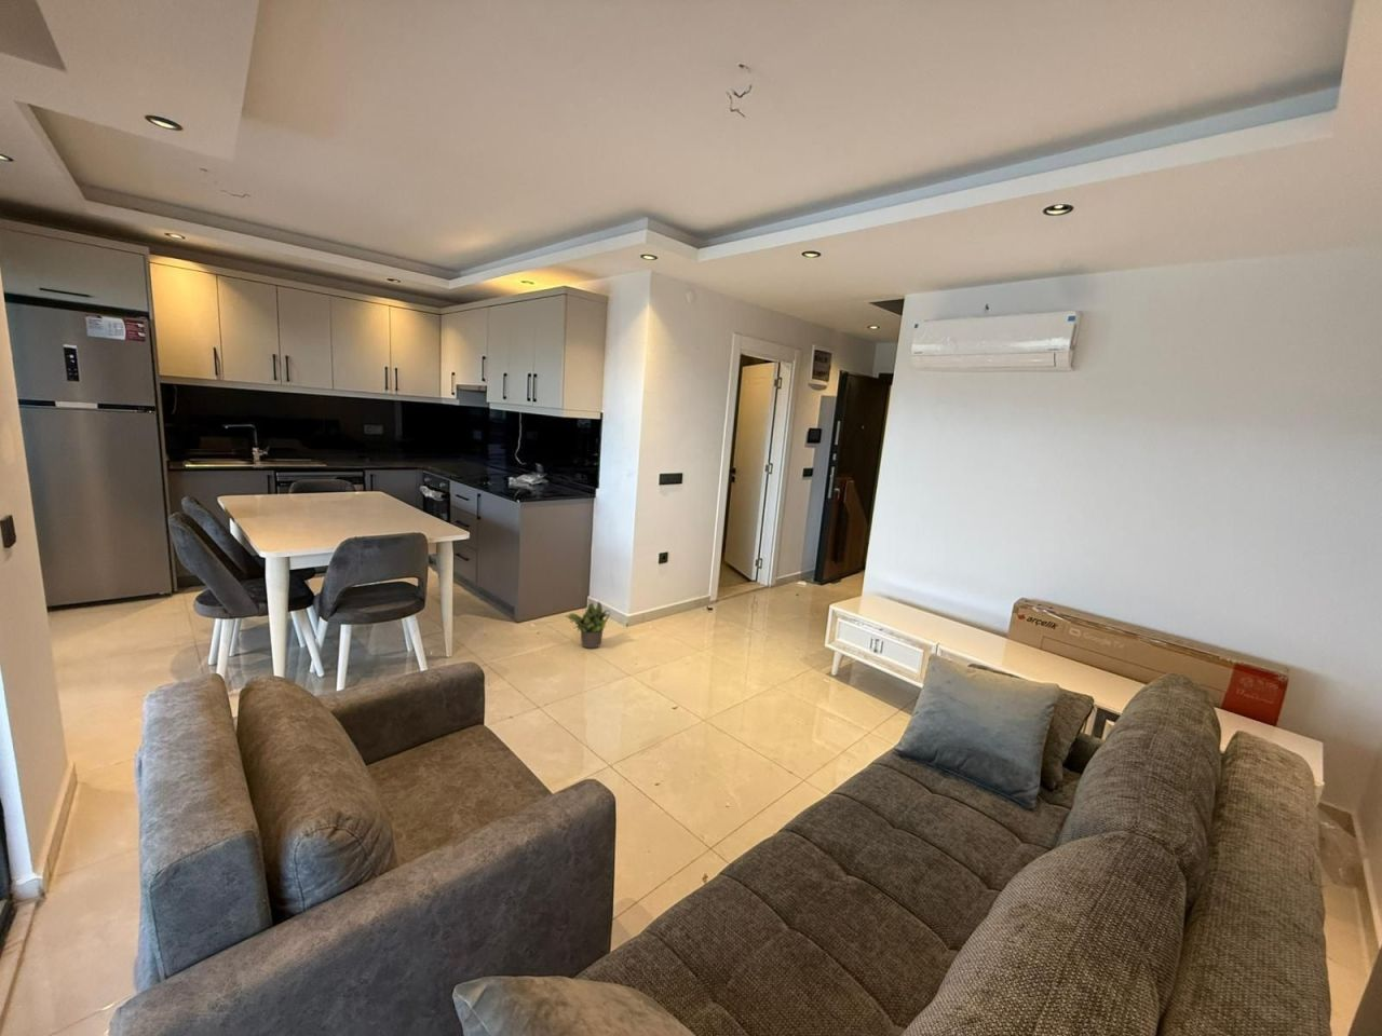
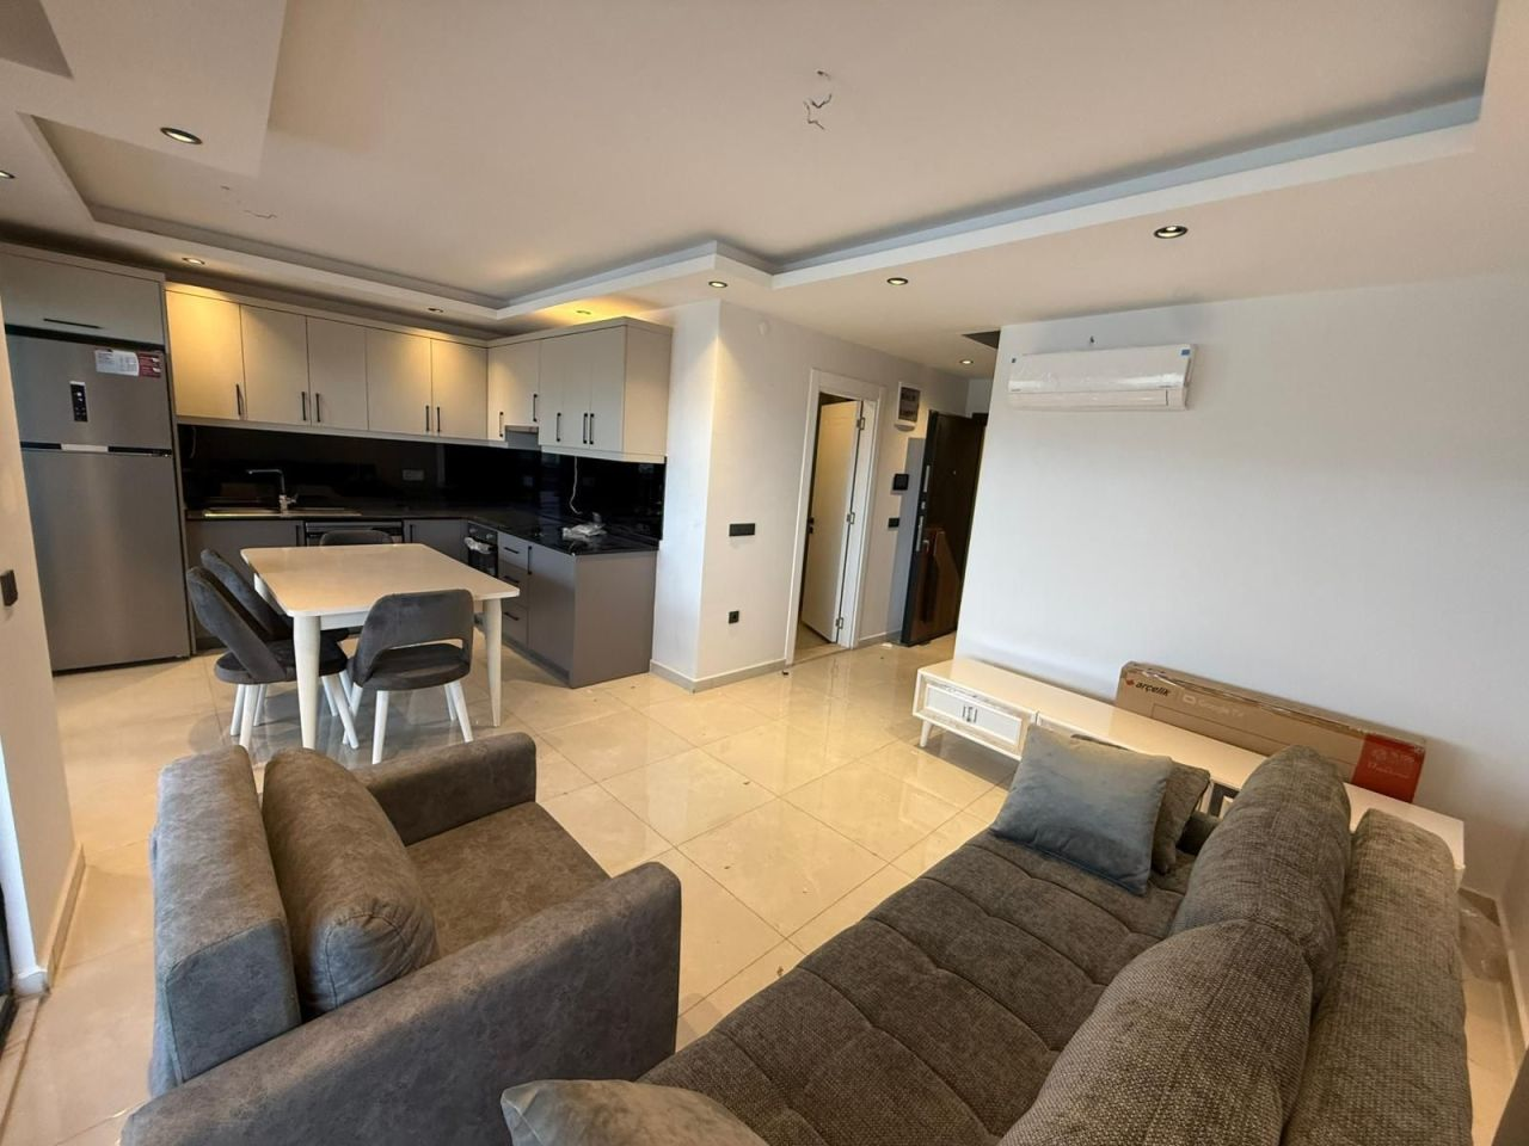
- potted plant (587, 624)
